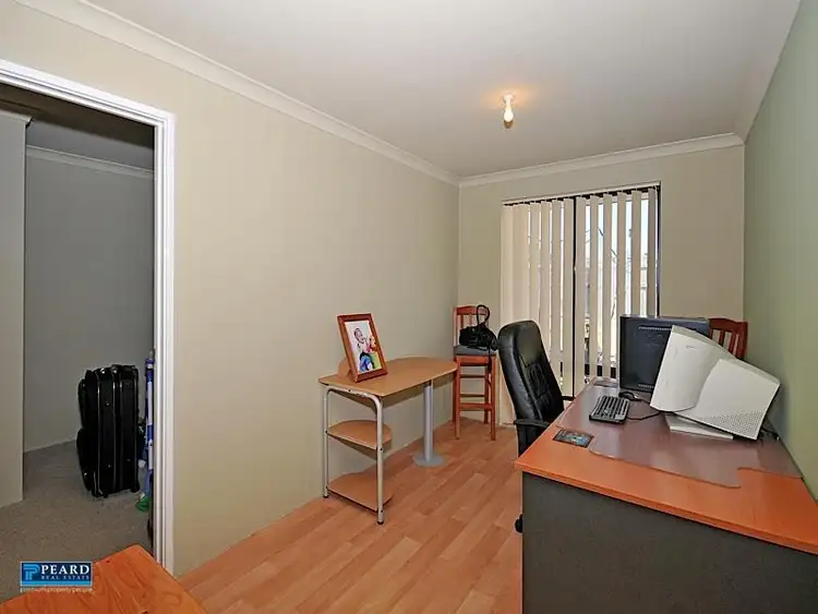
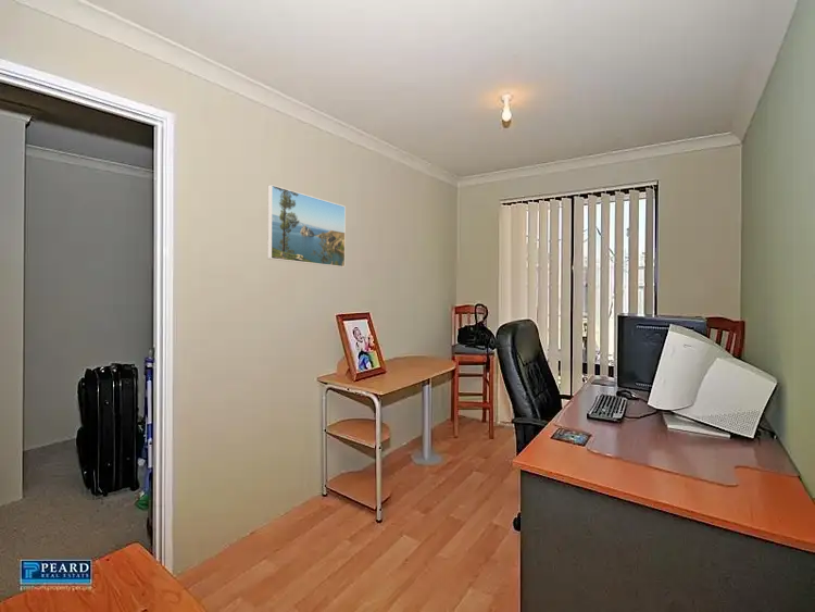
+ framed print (310, 229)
